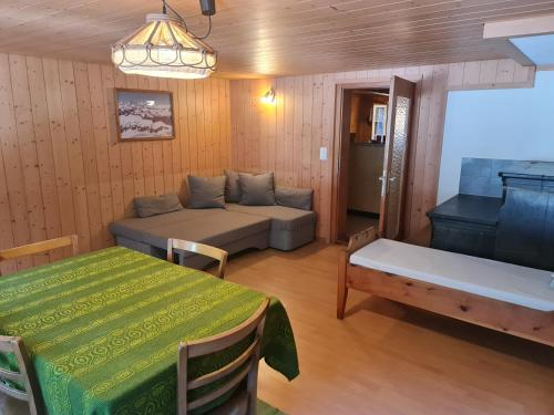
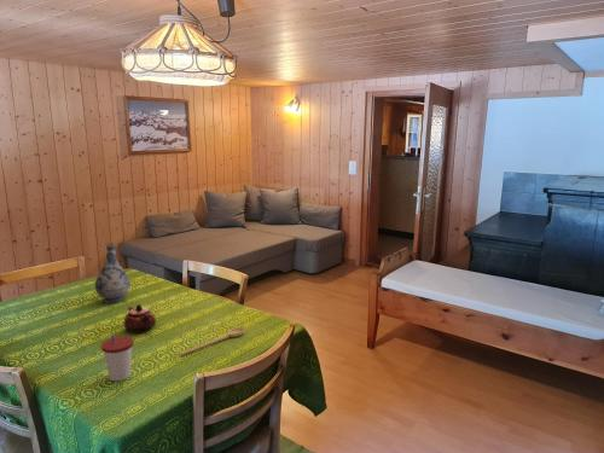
+ vase (111, 272)
+ cup (118, 355)
+ spoon (214, 341)
+ teapot (139, 315)
